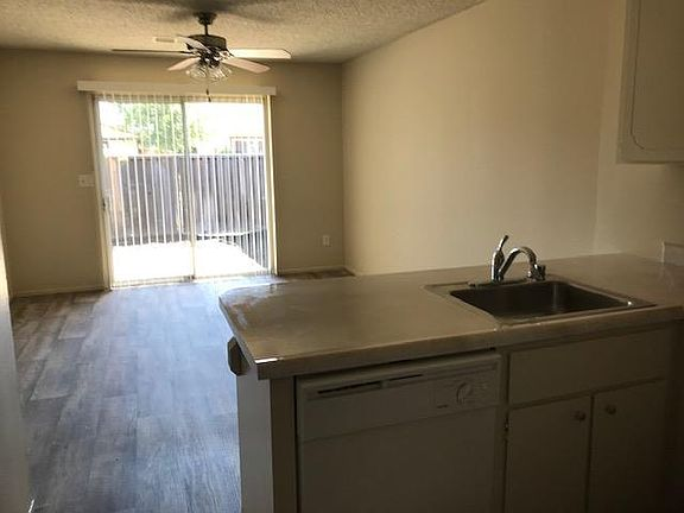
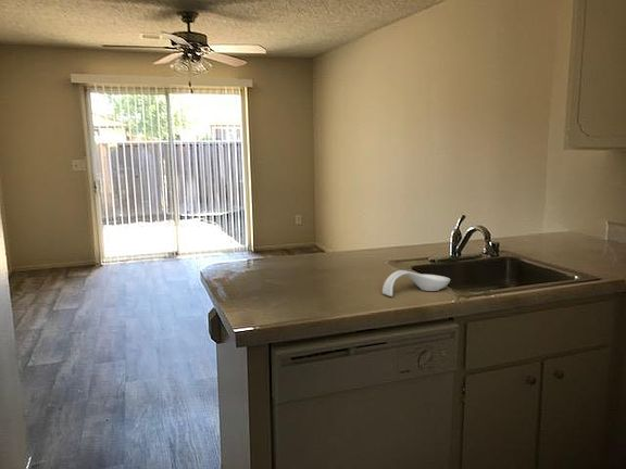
+ spoon rest (416, 280)
